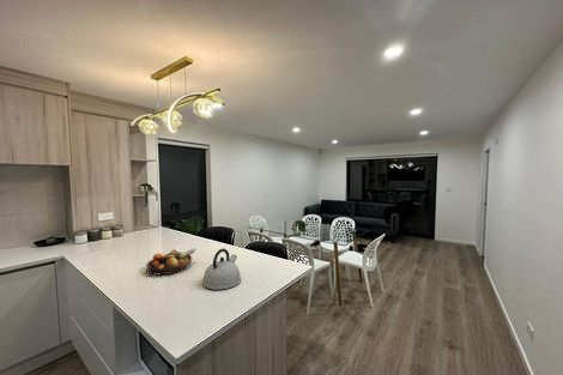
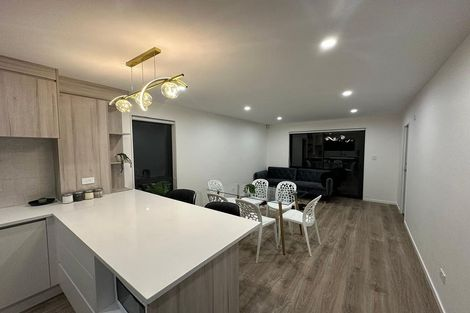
- kettle (223, 264)
- fruit bowl (170, 258)
